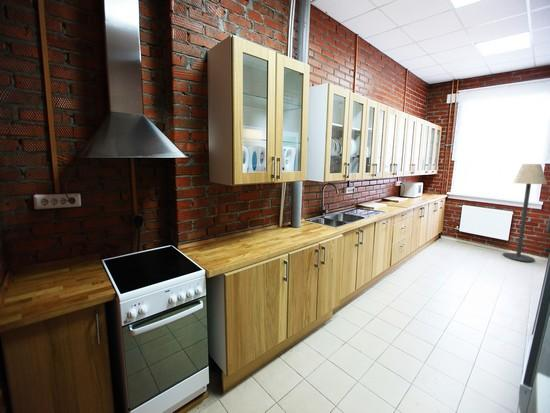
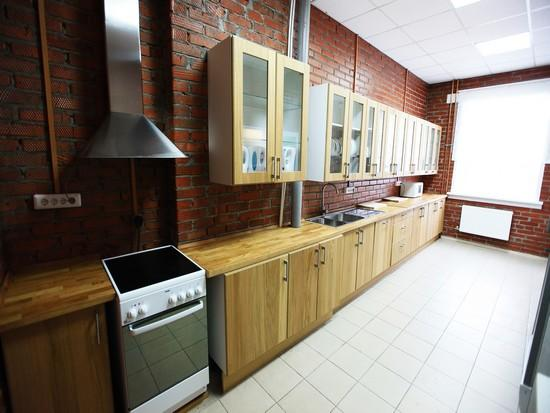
- floor lamp (524, 212)
